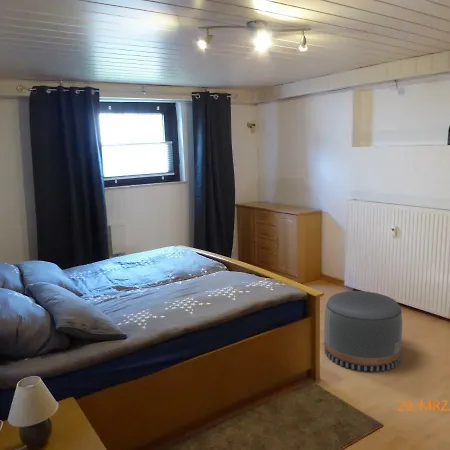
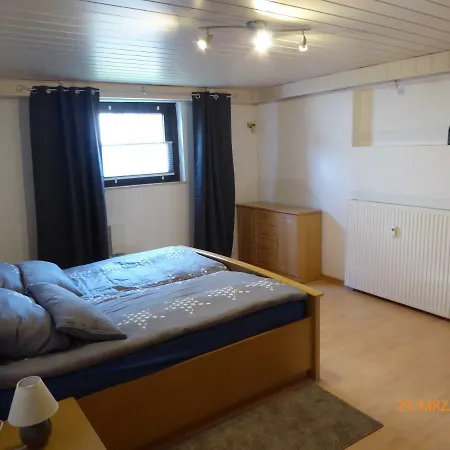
- pouf (362, 324)
